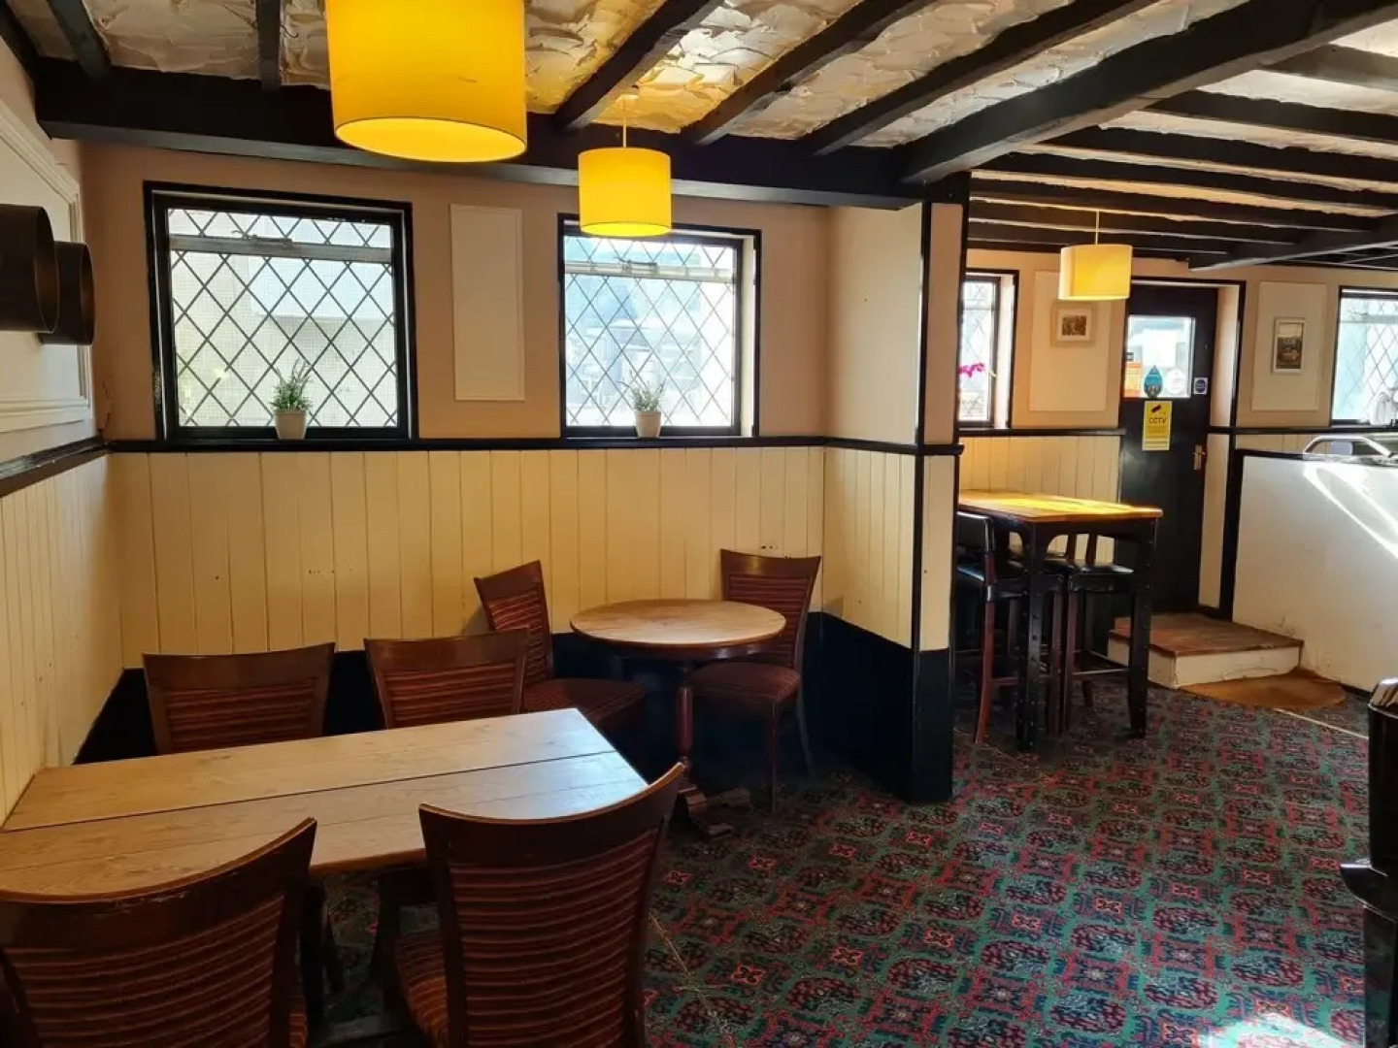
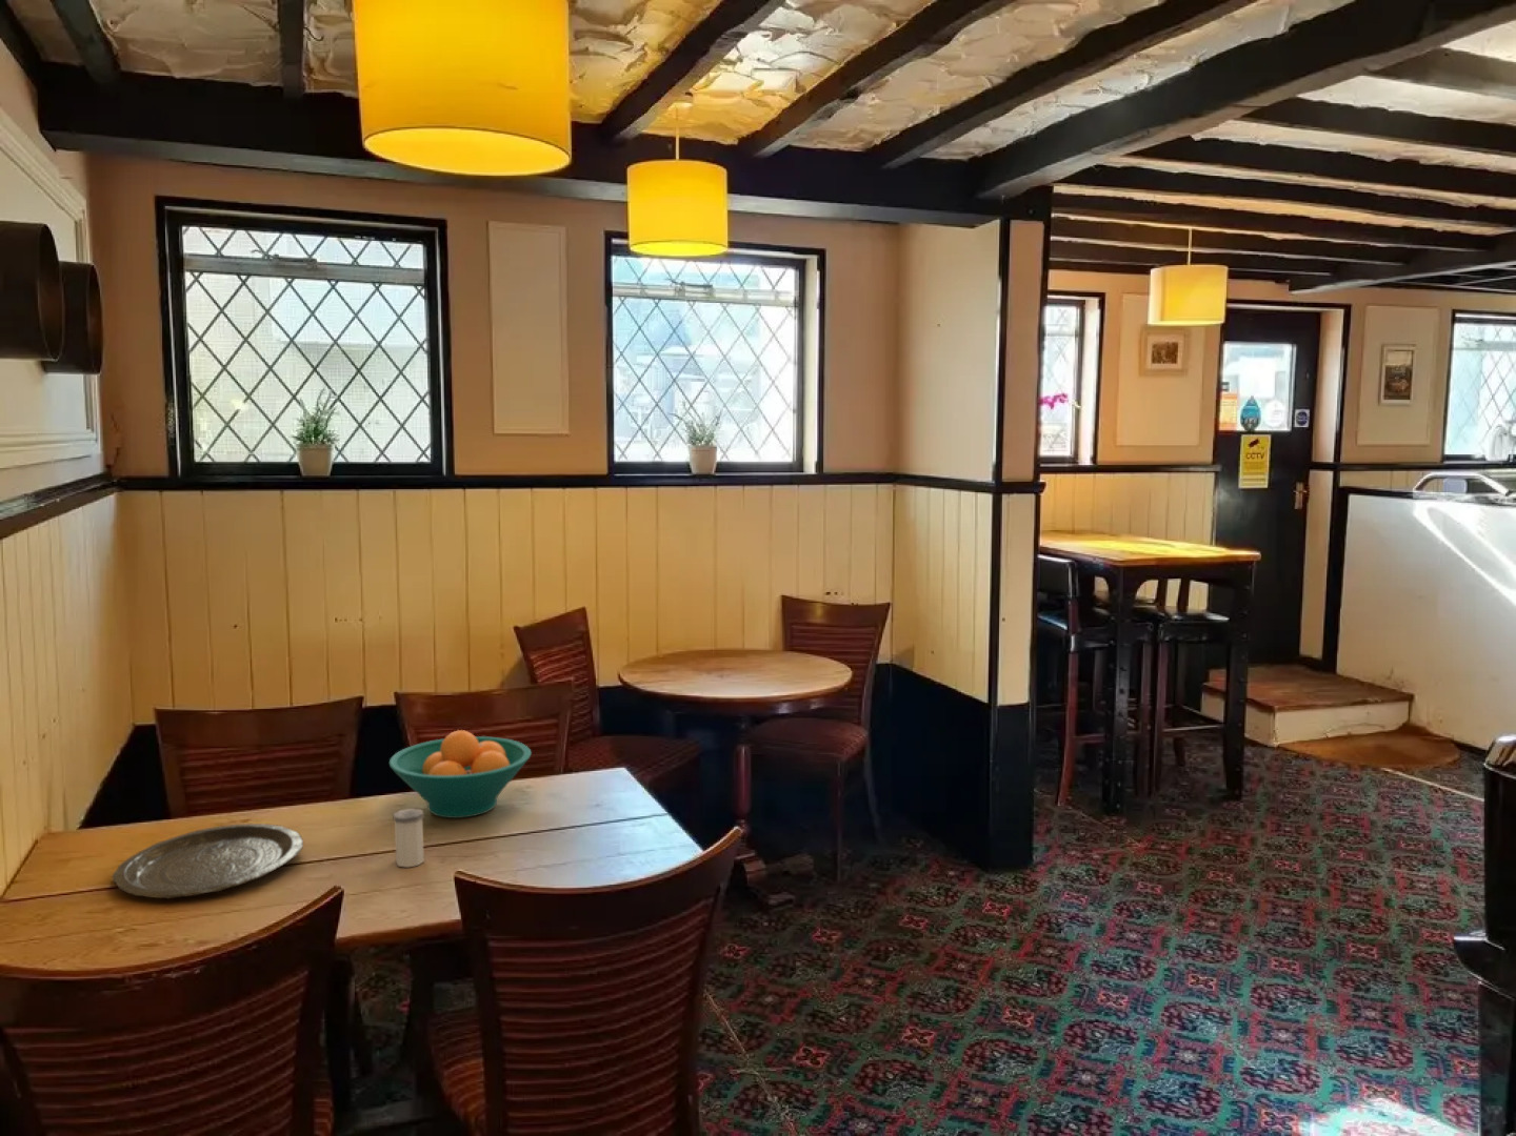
+ fruit bowl (461, 768)
+ plate (211, 860)
+ salt shaker (408, 838)
